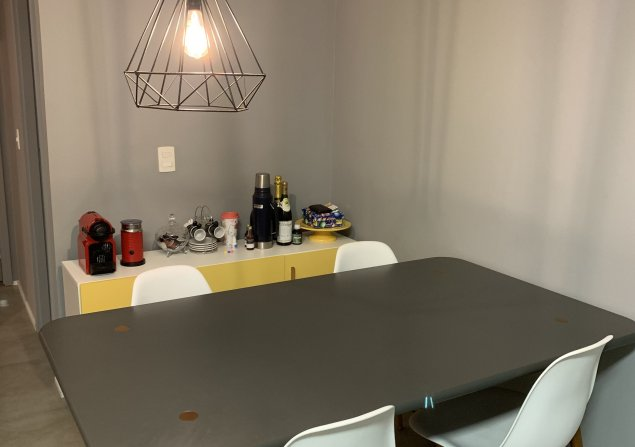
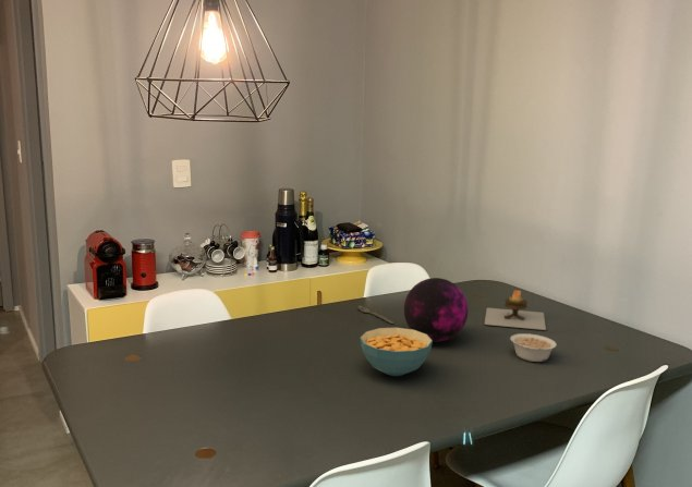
+ decorative orb (435, 309)
+ legume (534, 348)
+ candle (515, 304)
+ cereal bowl (396, 355)
+ spoon (375, 314)
